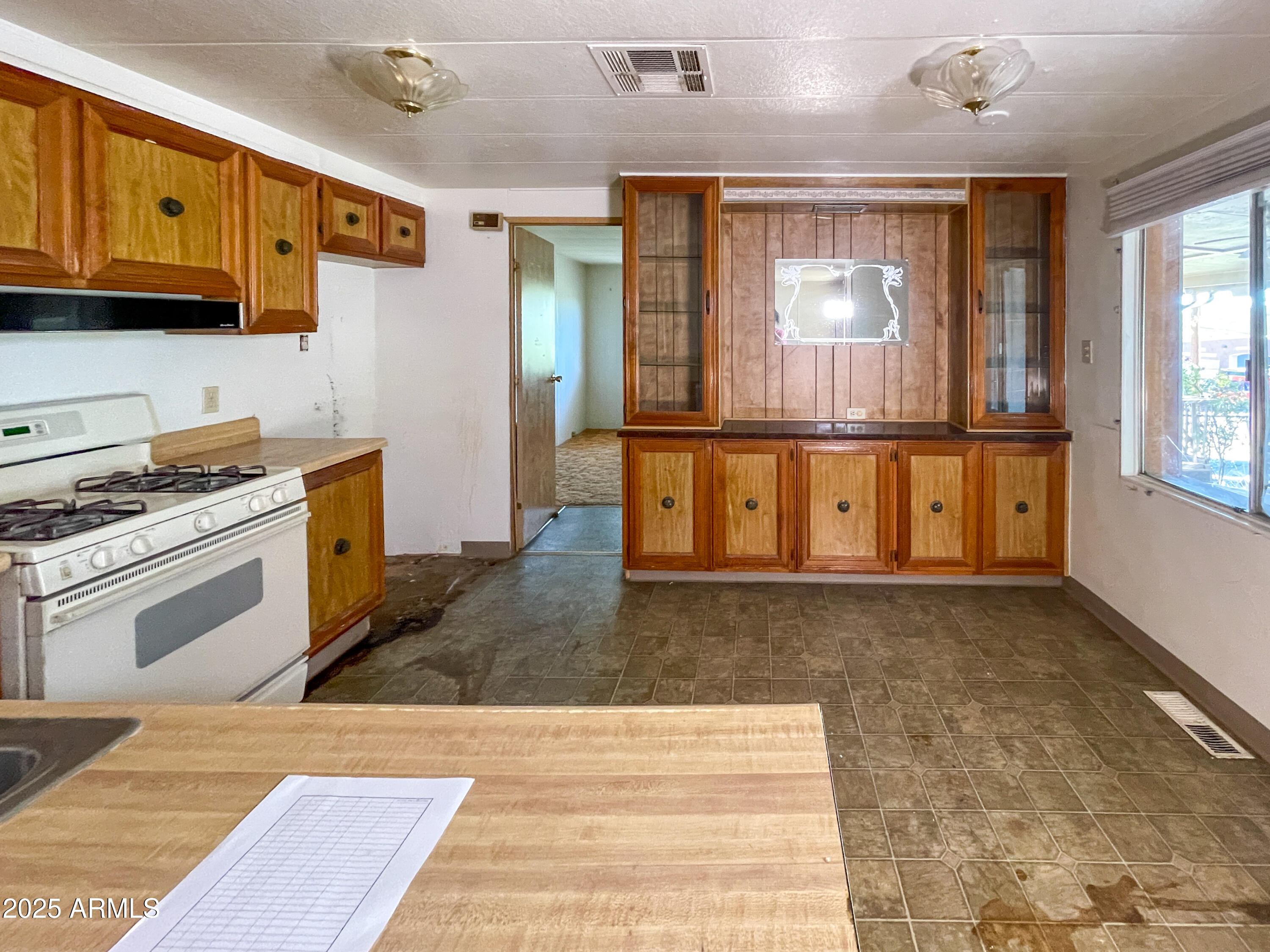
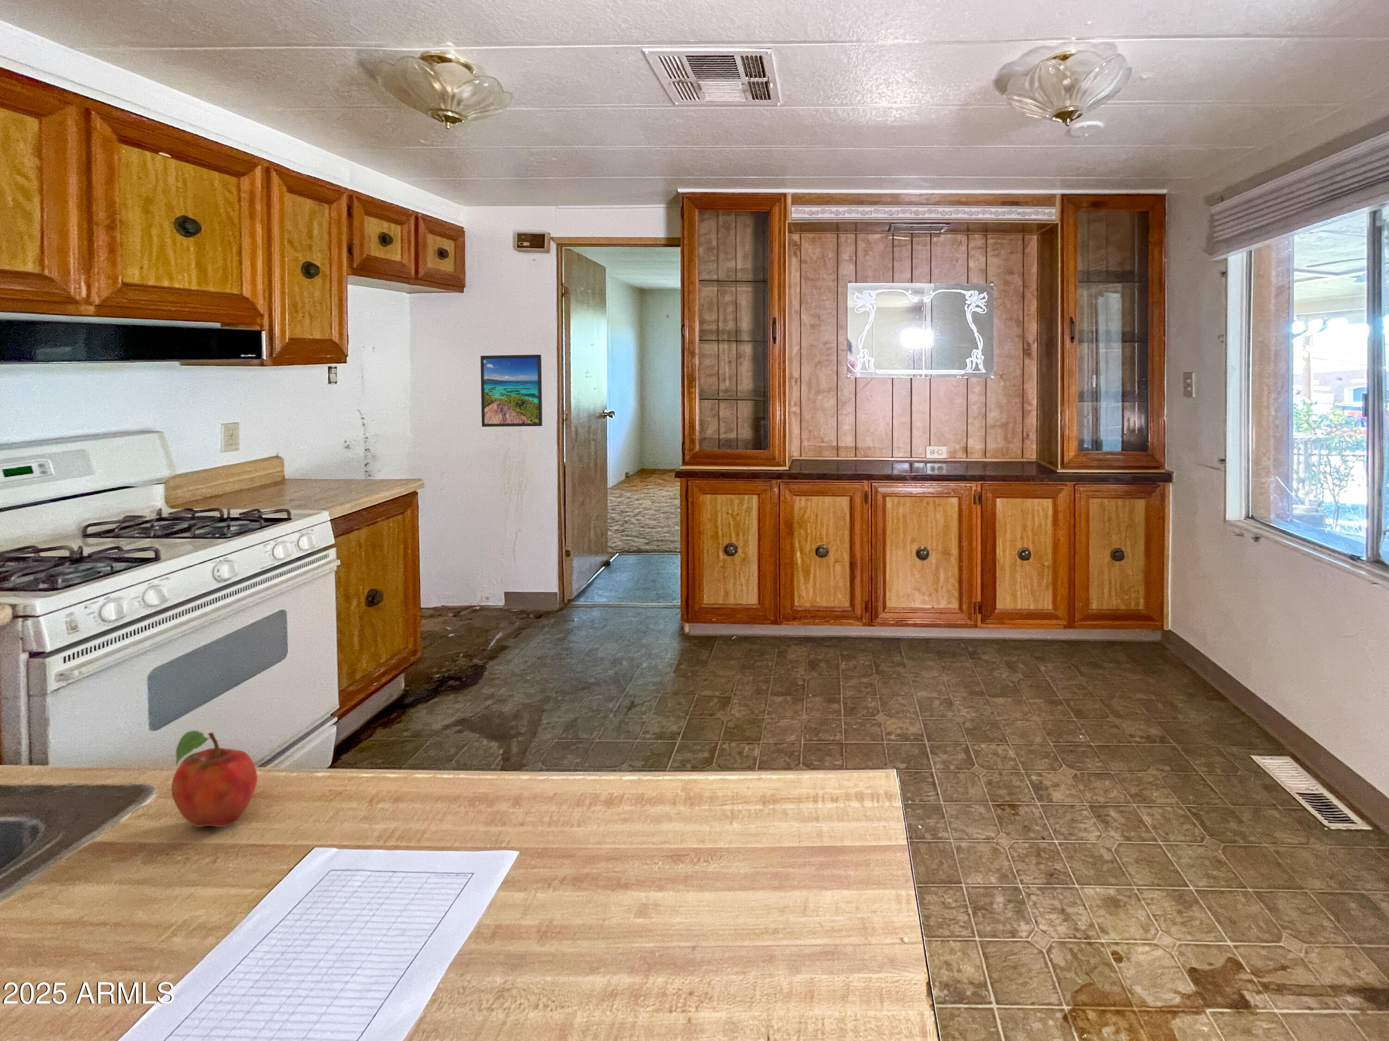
+ fruit (210, 776)
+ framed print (511, 390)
